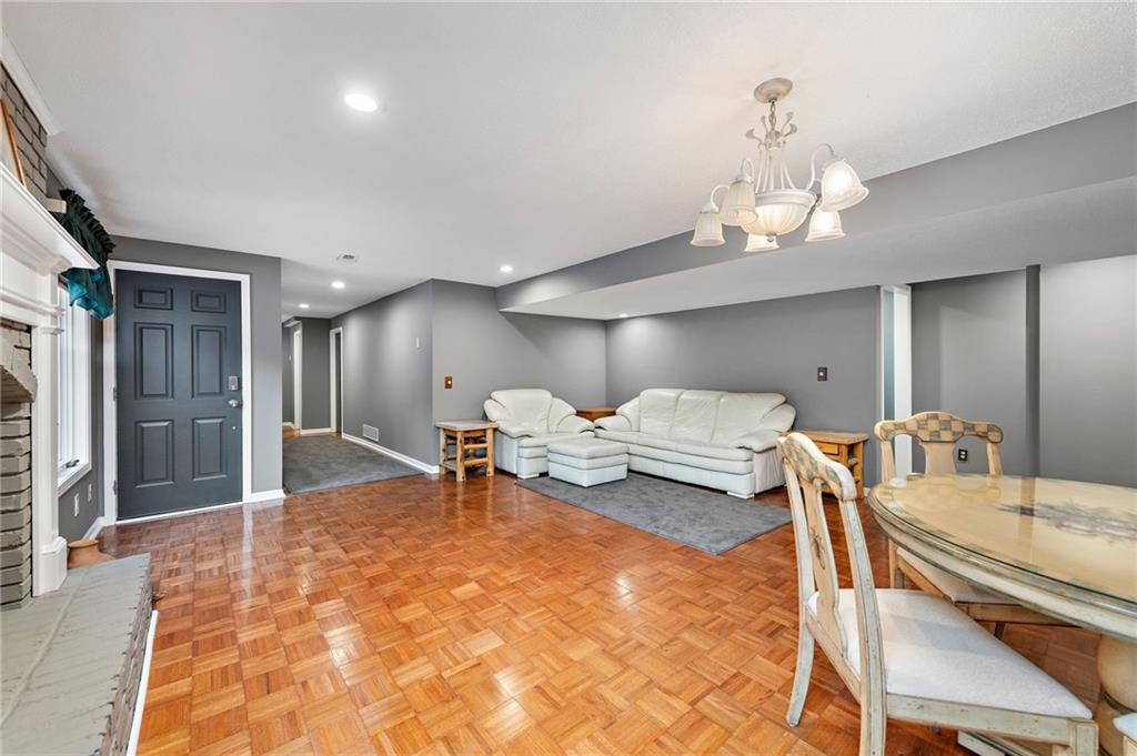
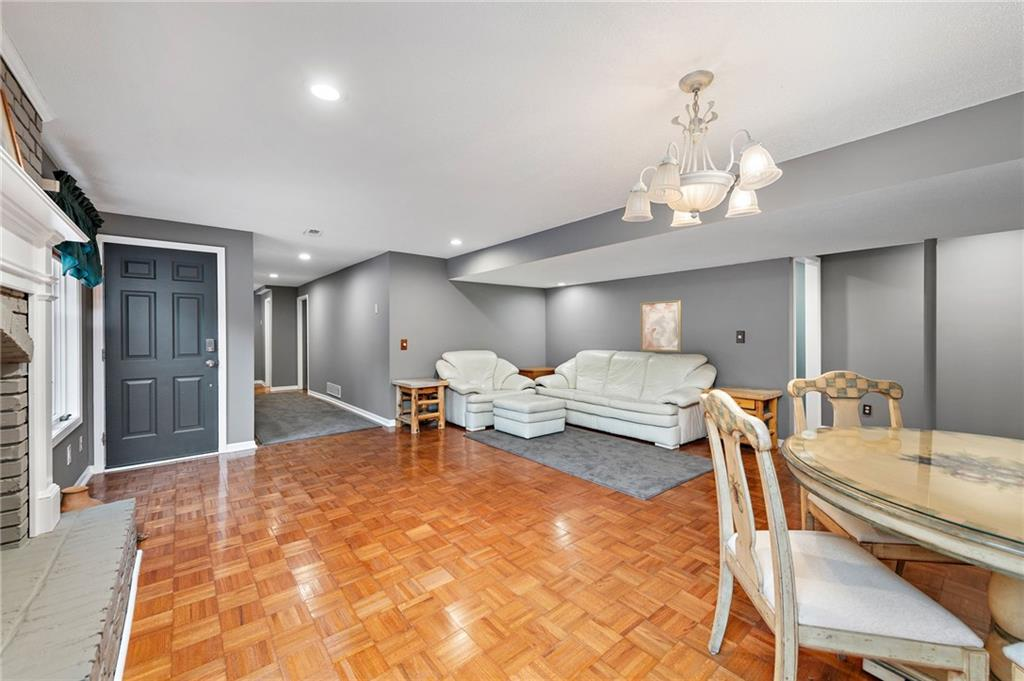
+ wall art (660, 326)
